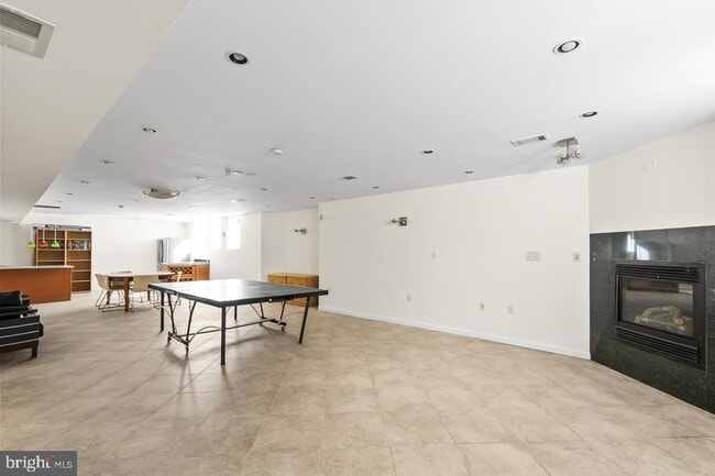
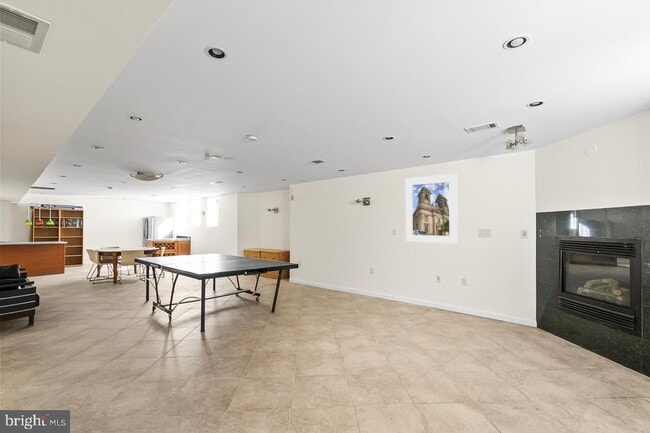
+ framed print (430, 209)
